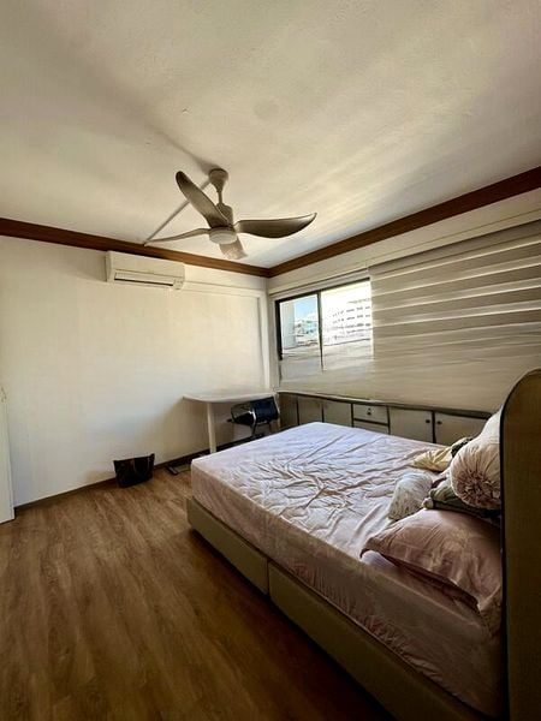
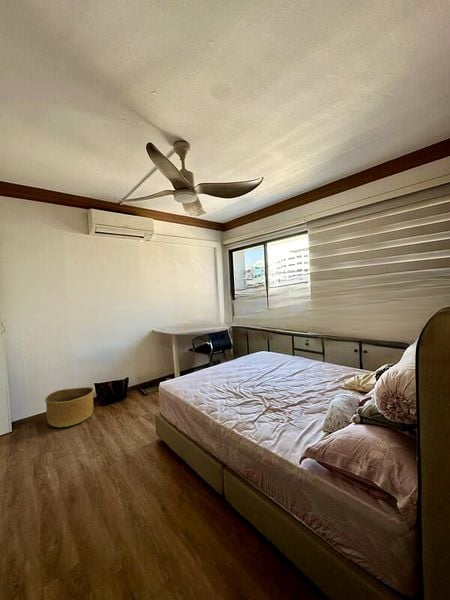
+ basket (70, 406)
